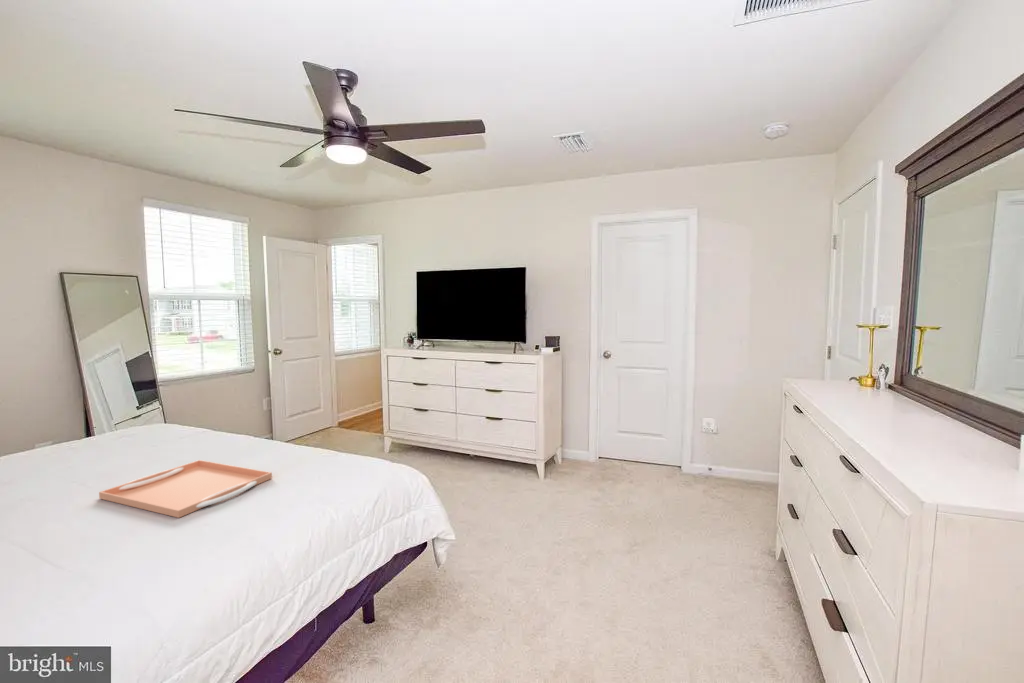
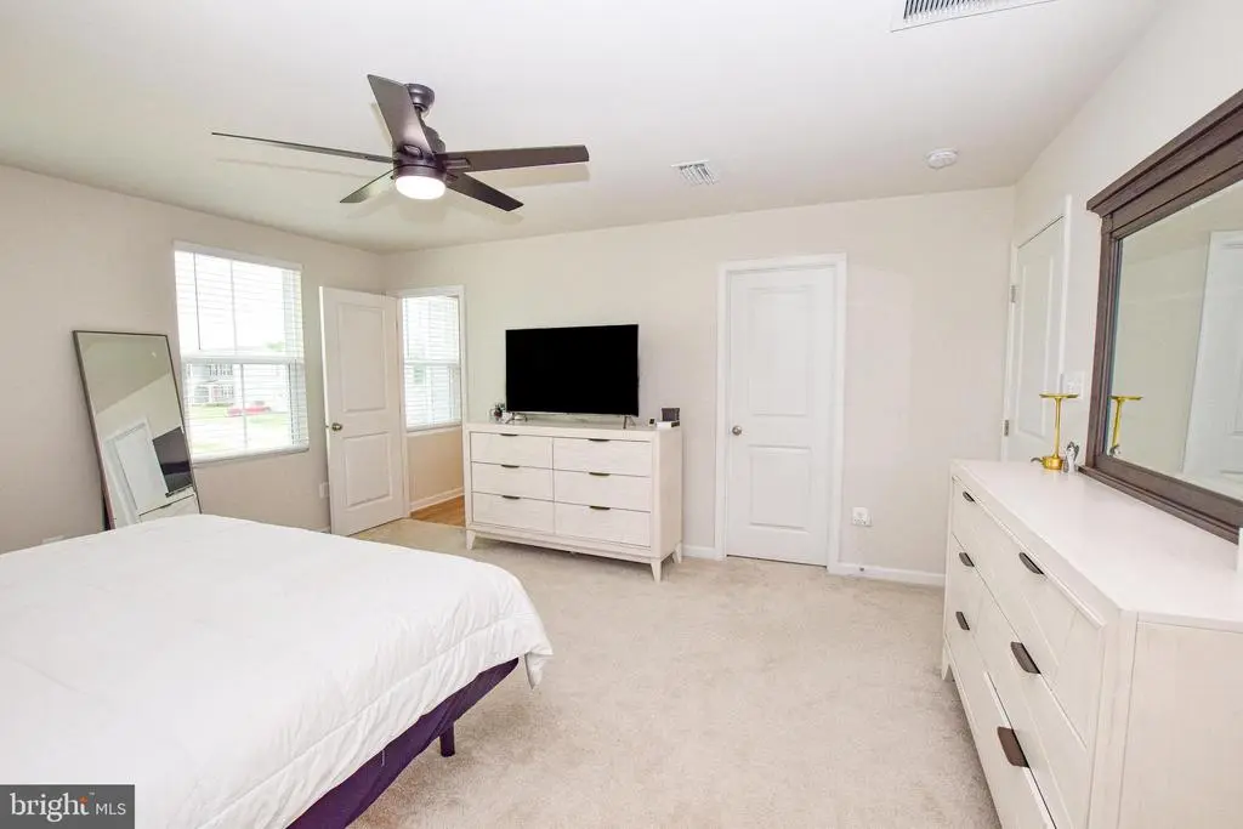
- serving tray (190, 484)
